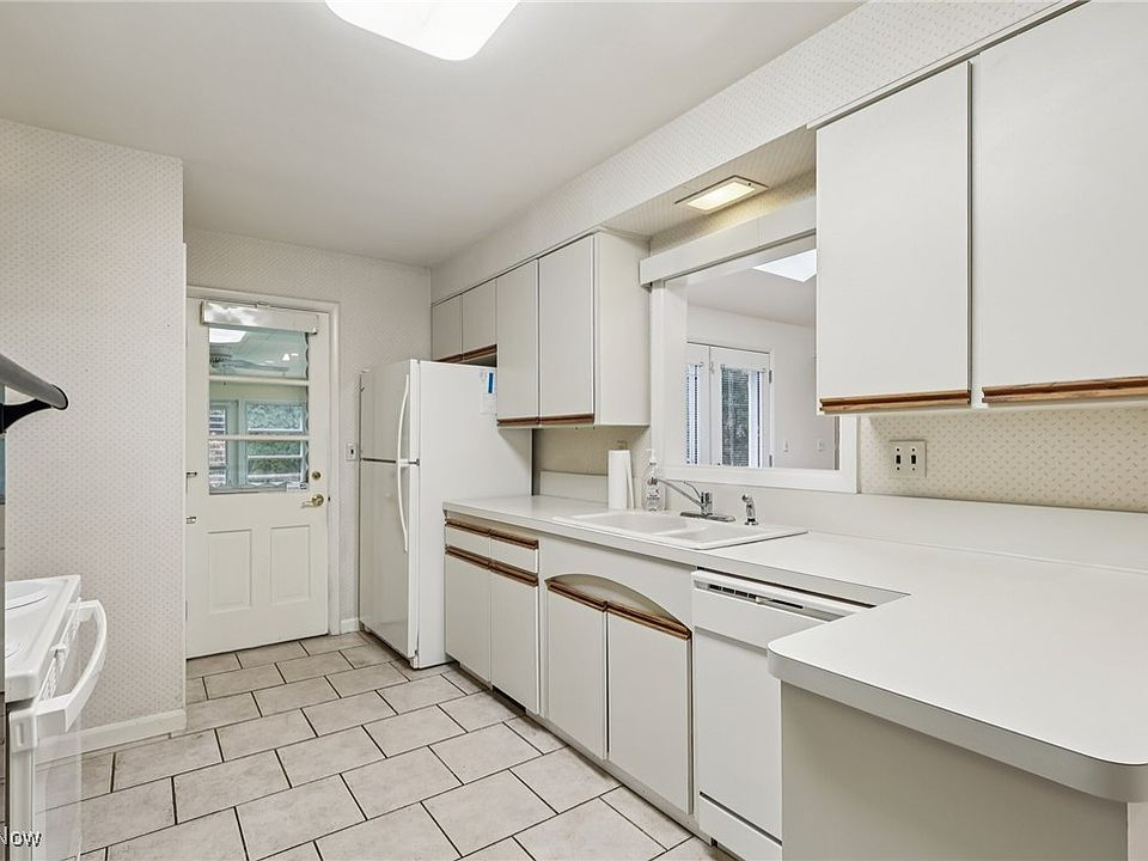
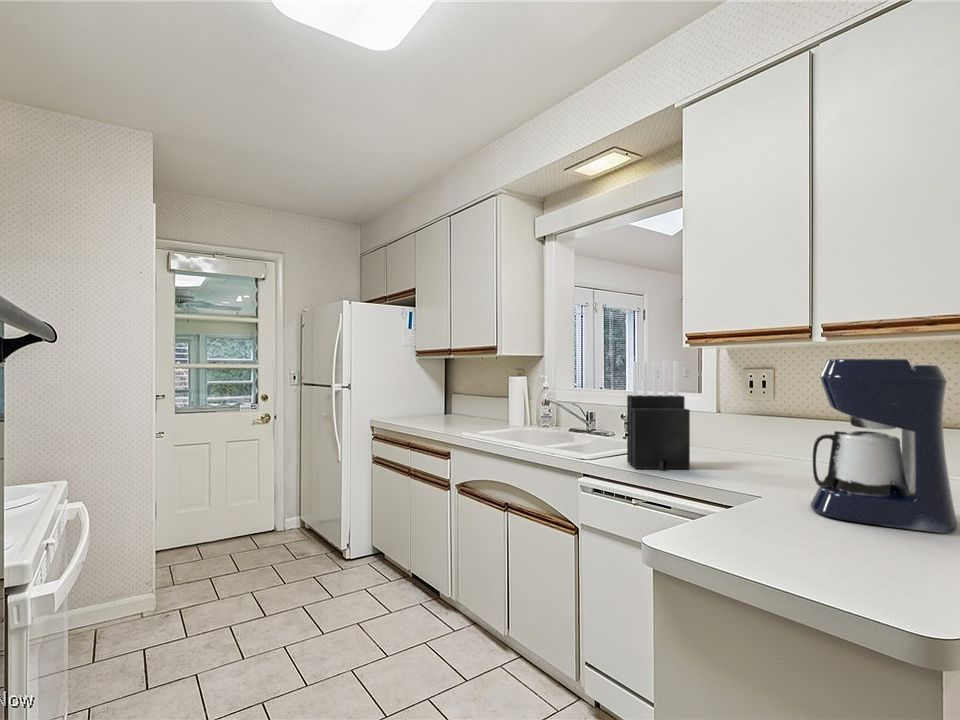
+ knife block (658, 413)
+ coffee maker (882, 437)
